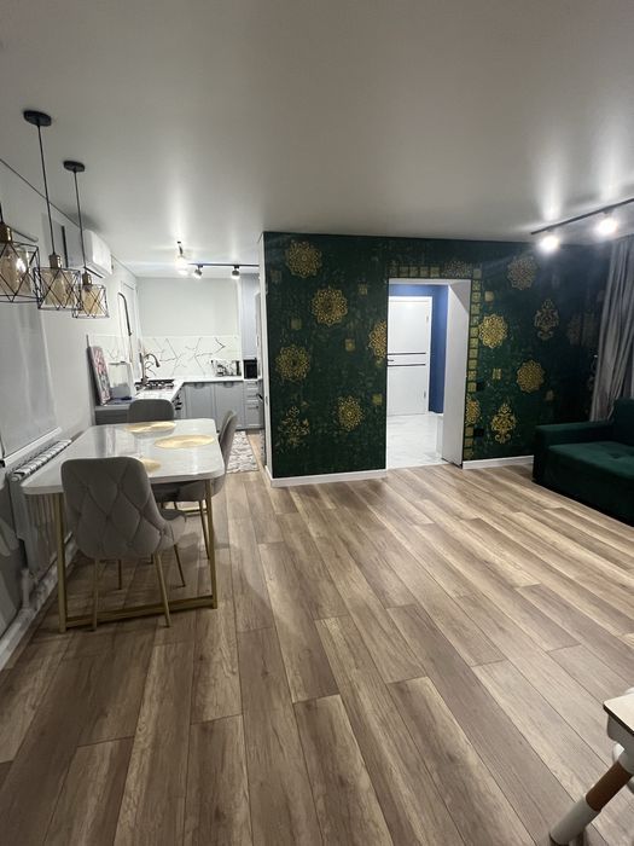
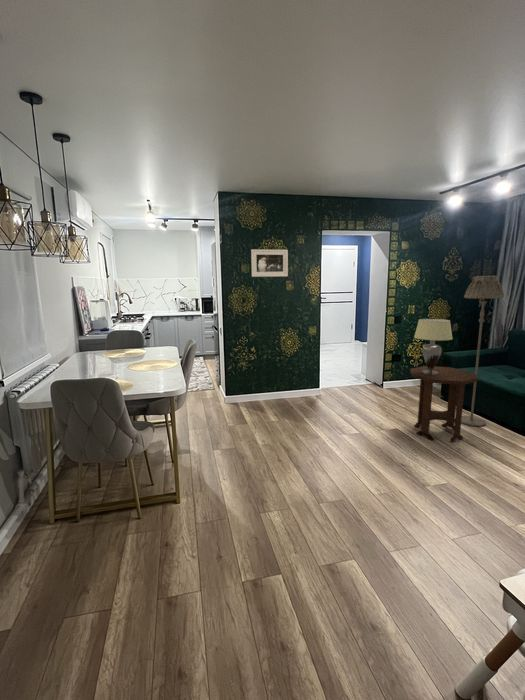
+ side table (439, 411)
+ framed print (269, 263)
+ lampshade (432, 346)
+ floor lamp (478, 351)
